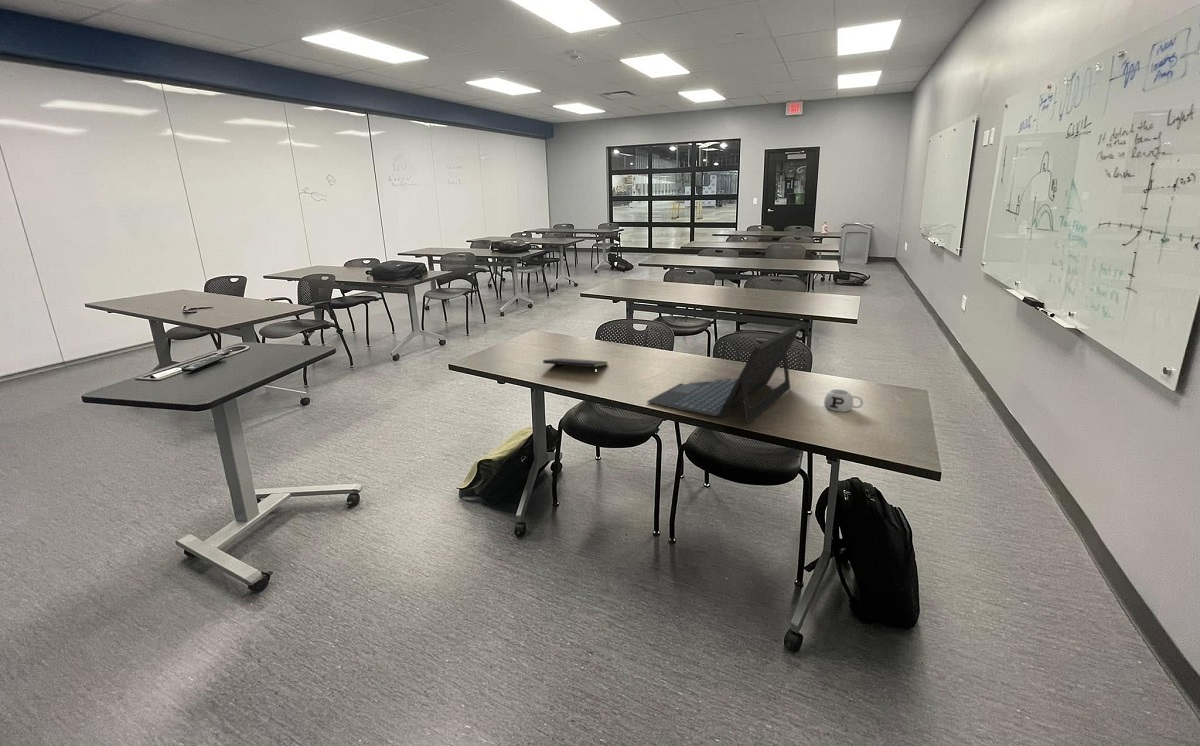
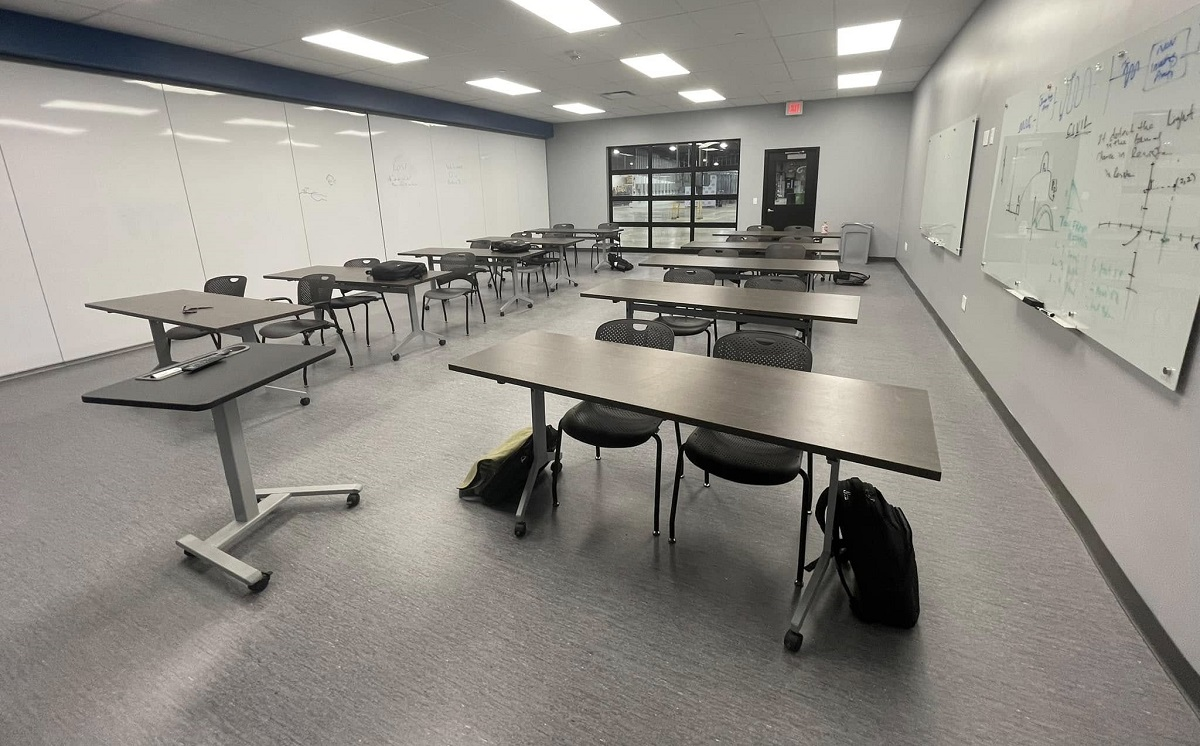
- mug (843, 400)
- notepad (576, 362)
- laptop (725, 378)
